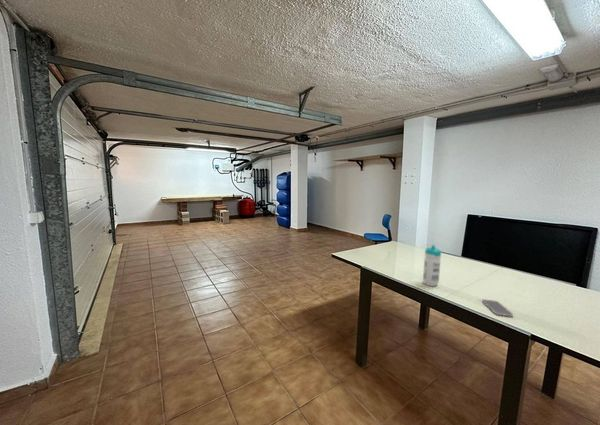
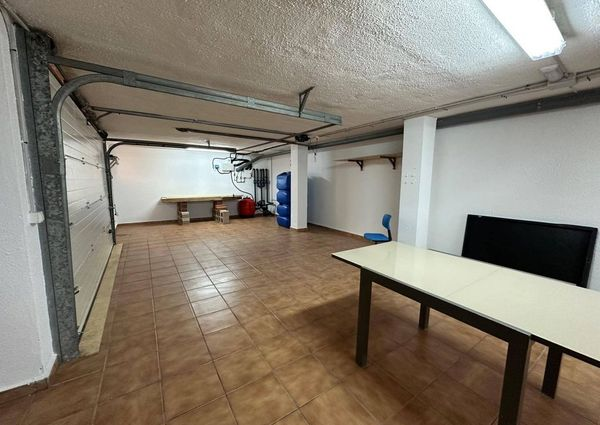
- smartphone (496, 307)
- water bottle (432, 264)
